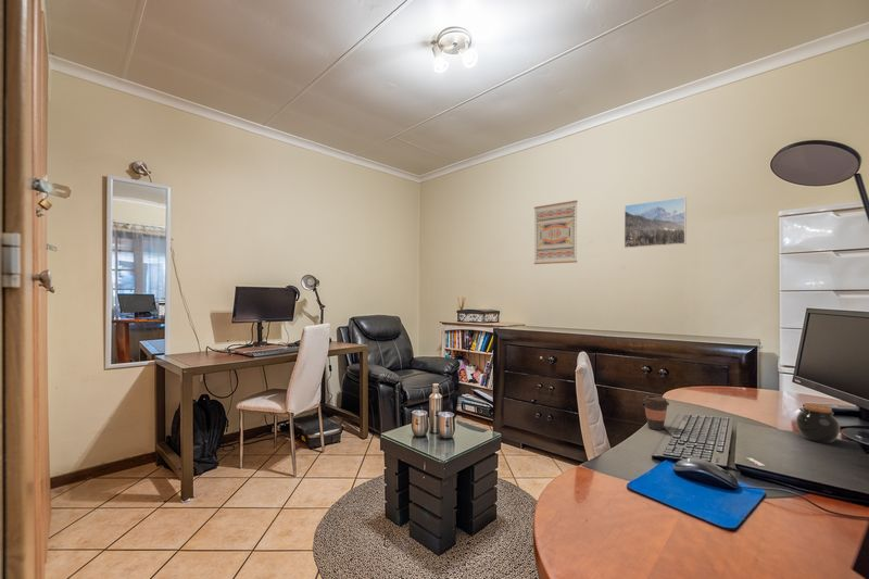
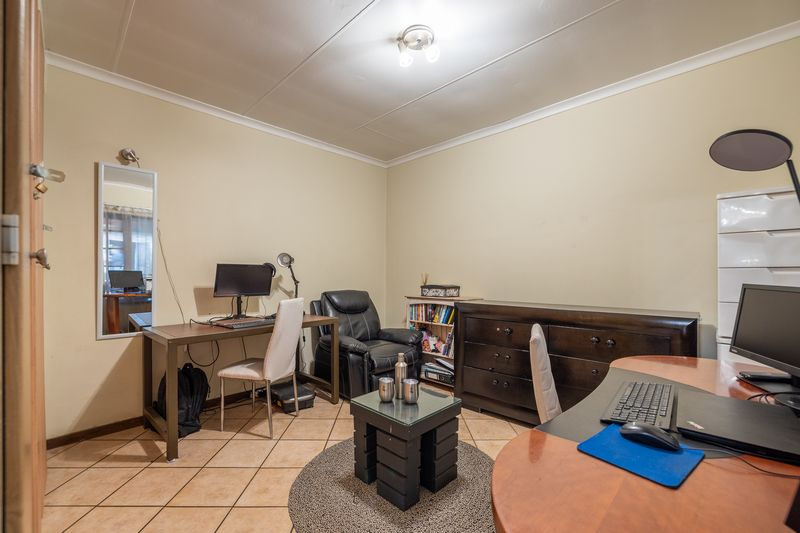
- coffee cup (655, 412)
- jar (817, 423)
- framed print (653, 224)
- wall art (554, 234)
